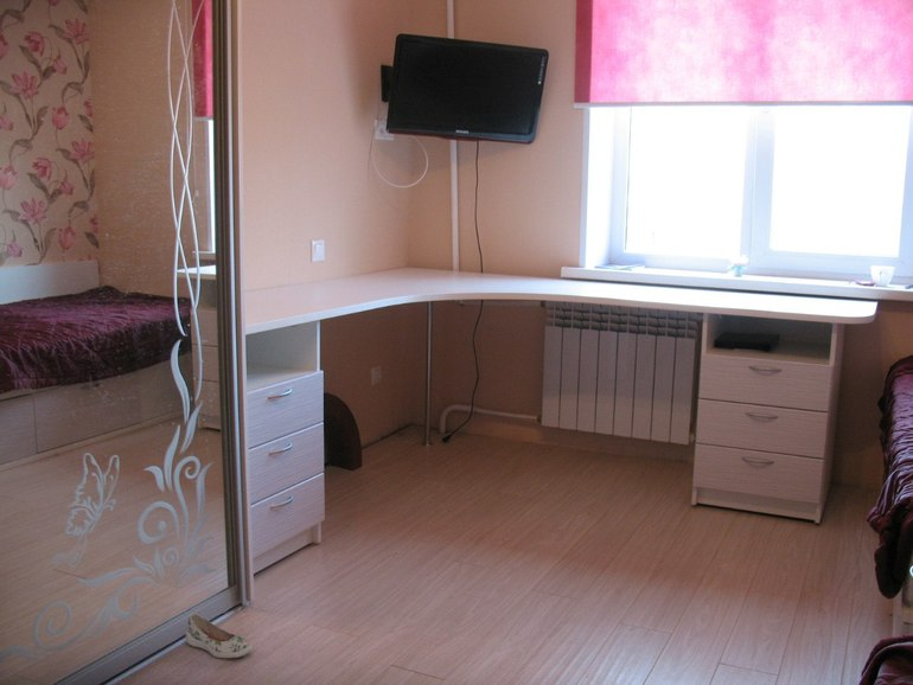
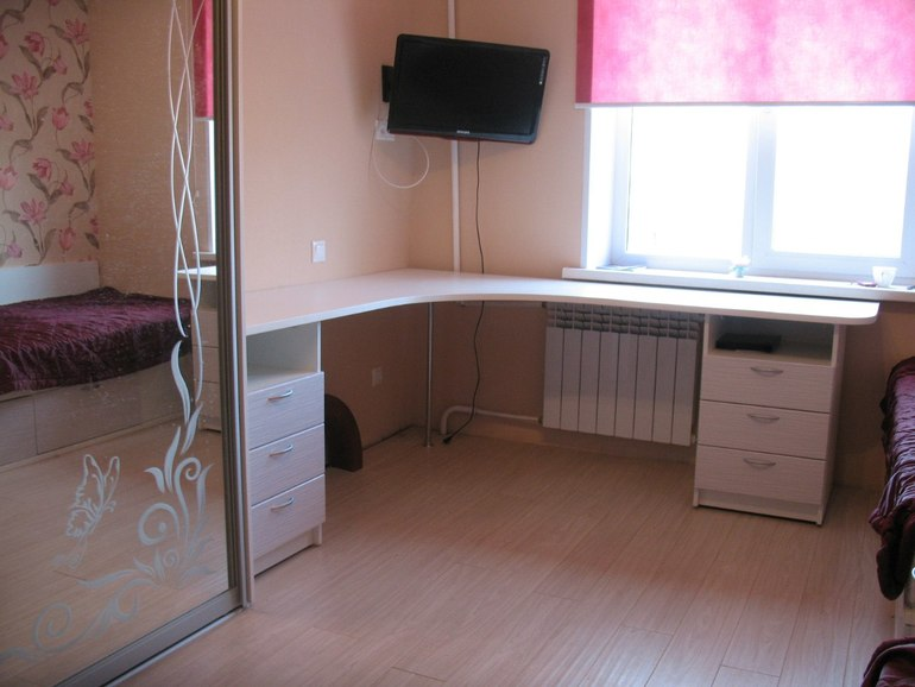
- shoe (217, 635)
